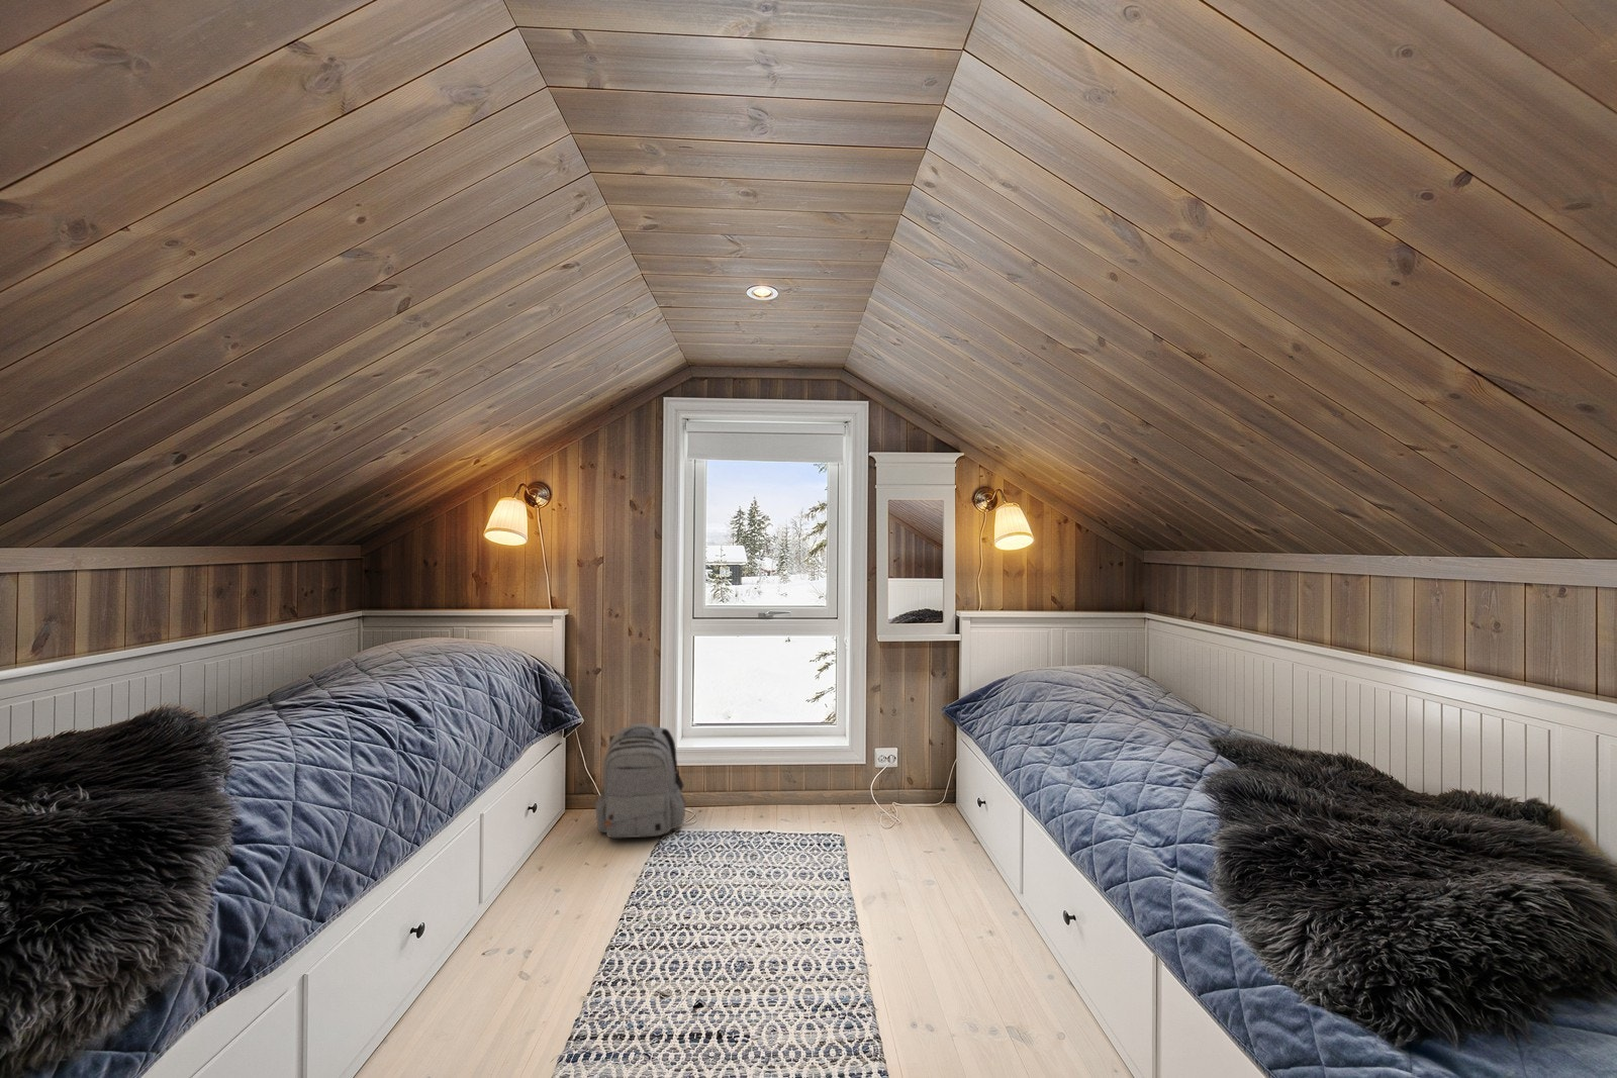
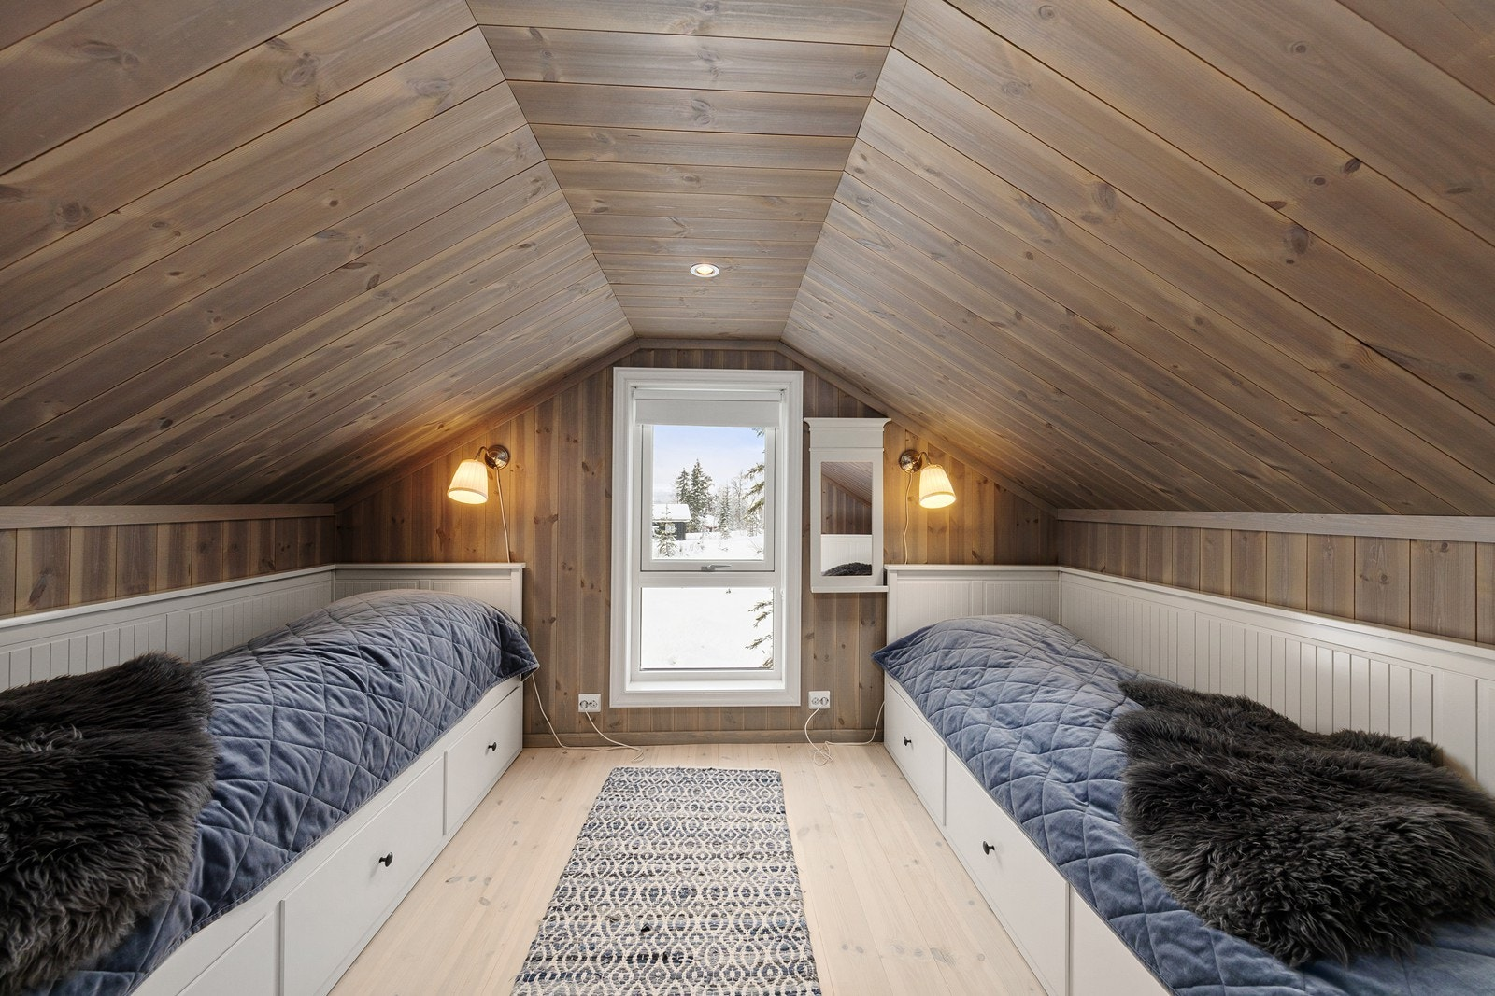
- backpack (641, 775)
